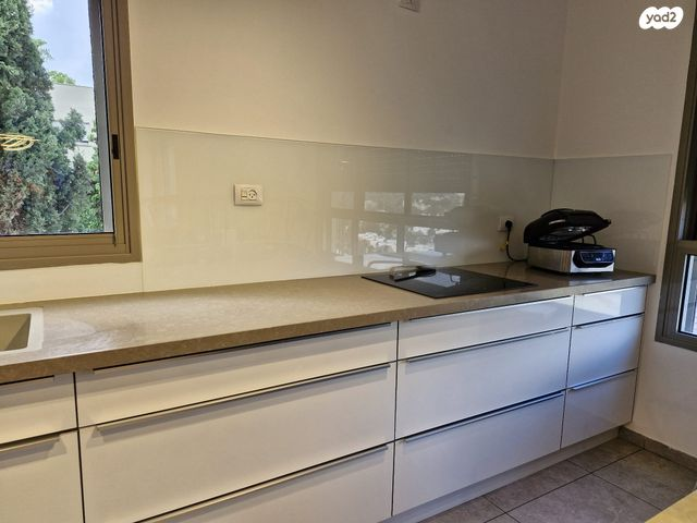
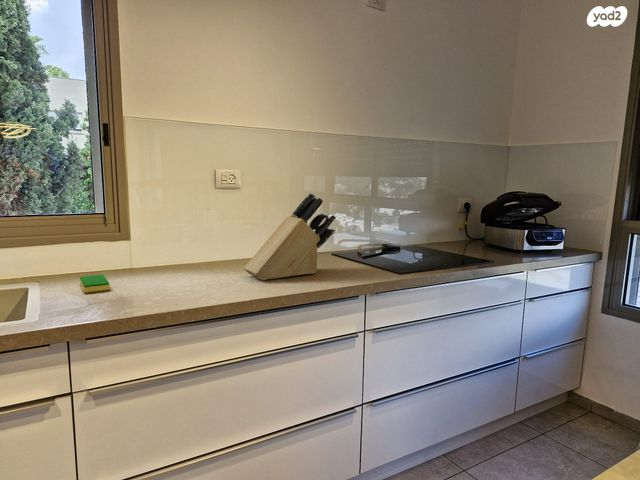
+ knife block (291, 233)
+ dish sponge (94, 283)
